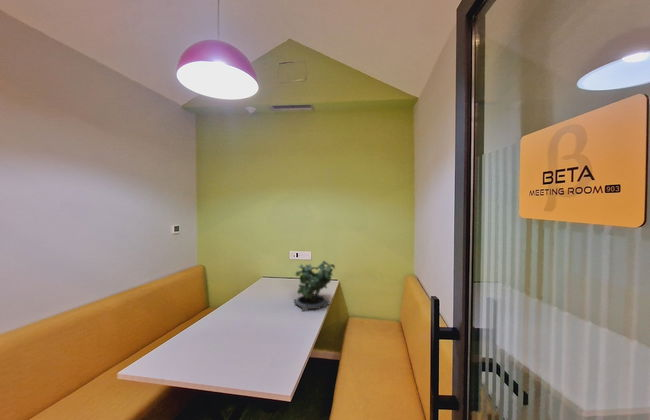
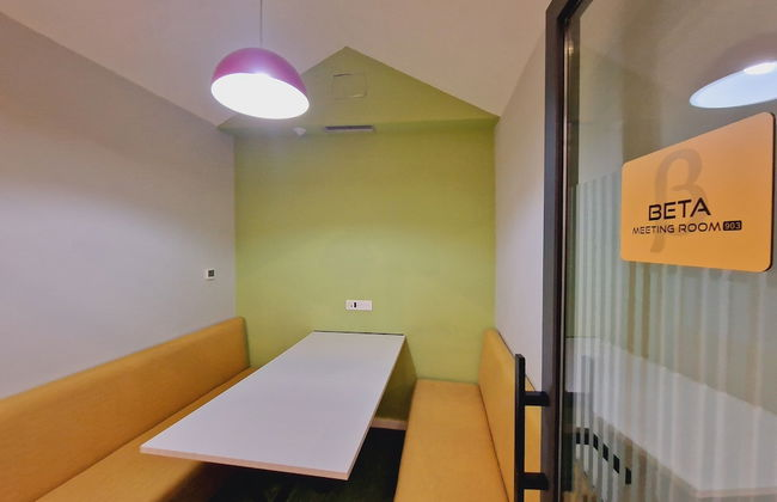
- potted plant (314, 281)
